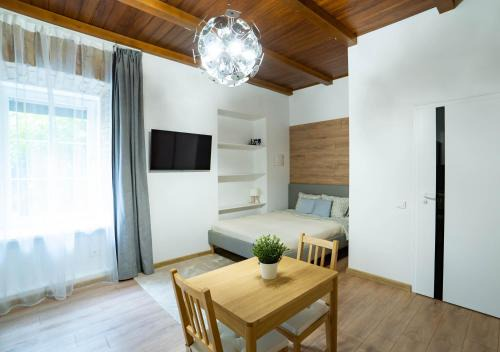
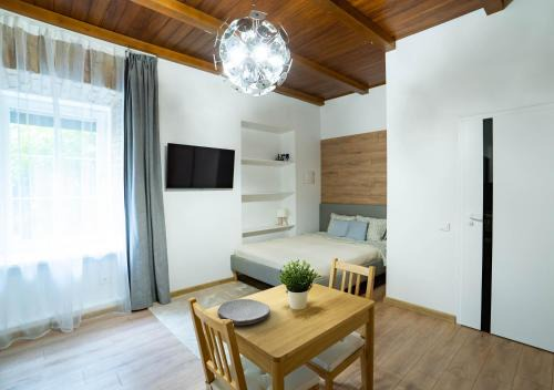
+ plate (244, 311)
